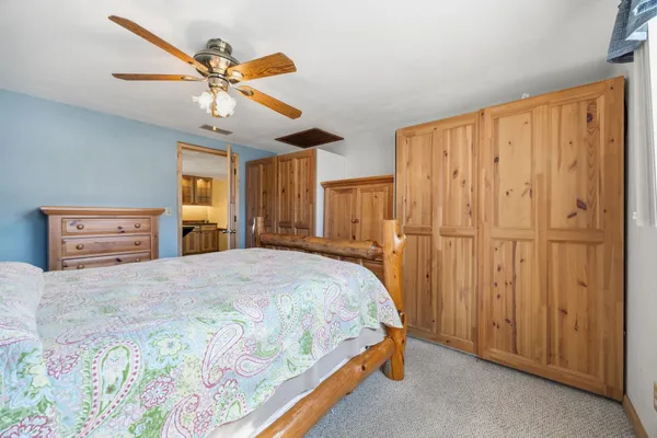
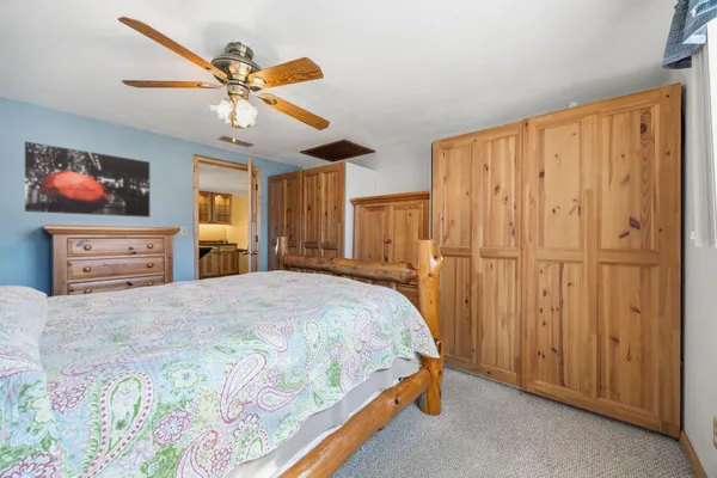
+ wall art (94, 183)
